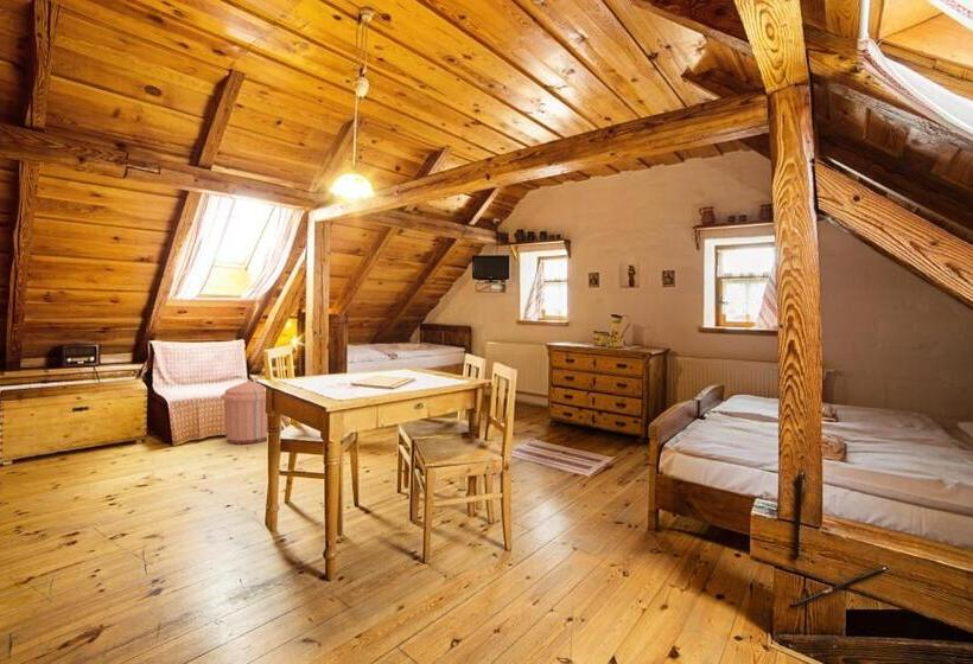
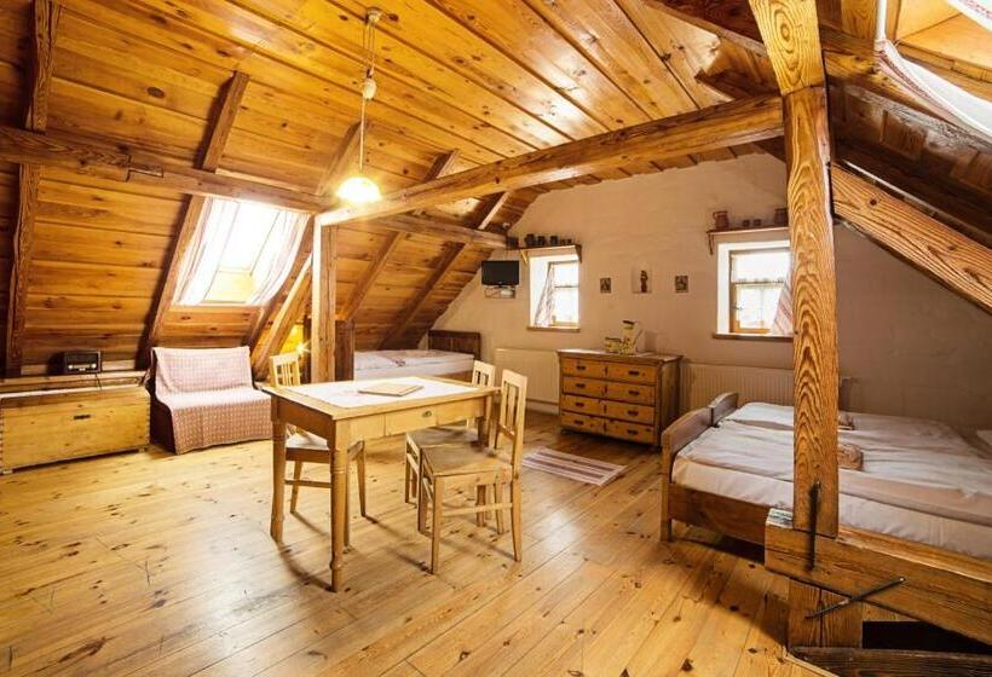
- trash can (249, 409)
